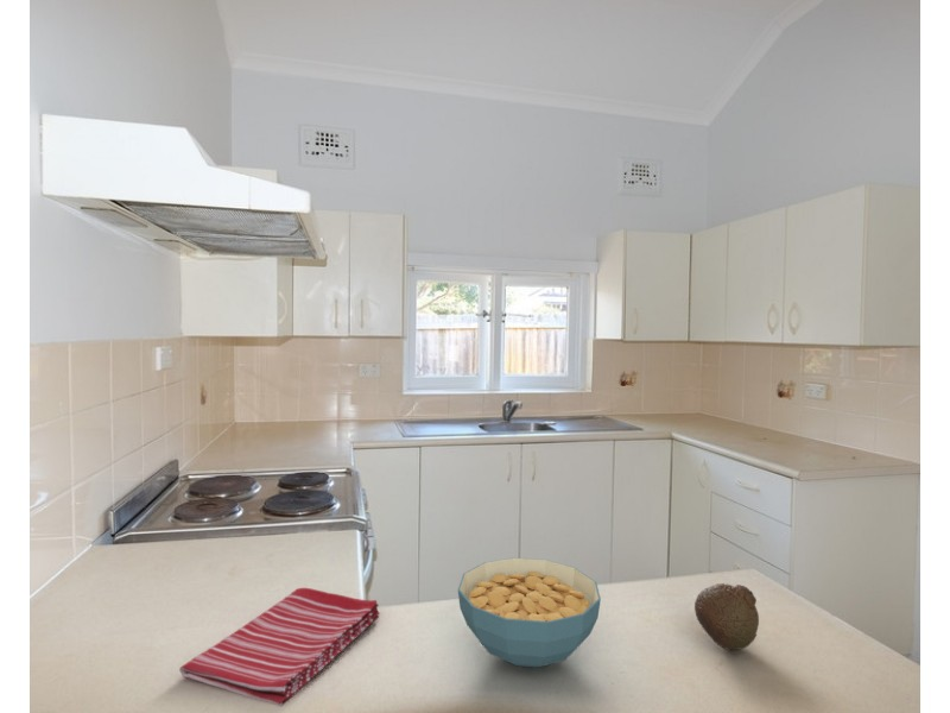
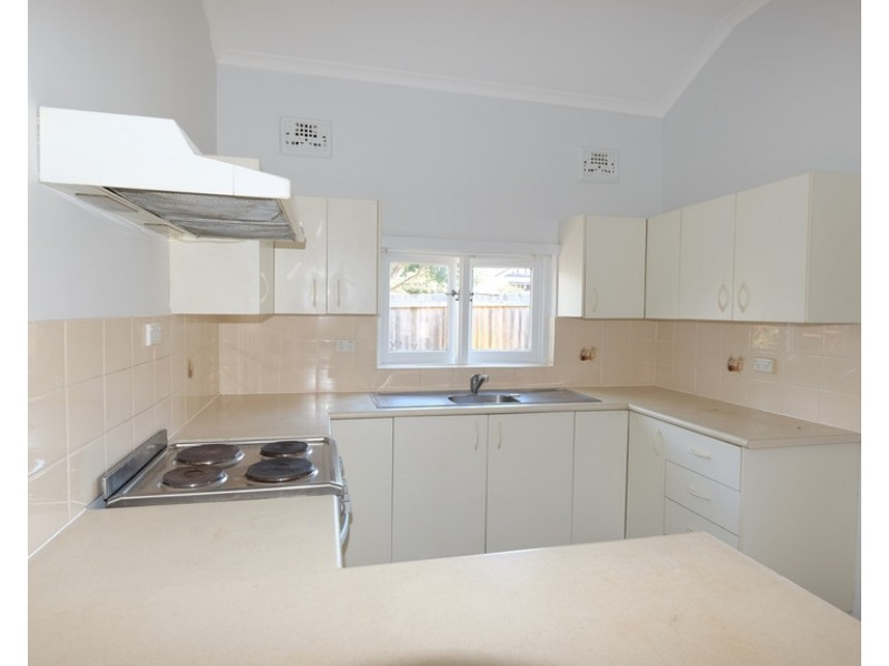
- dish towel (291, 635)
- cereal bowl (527, 619)
- fruit (726, 614)
